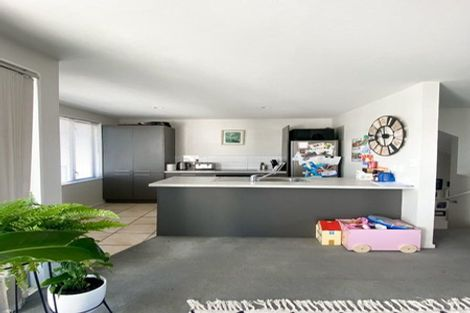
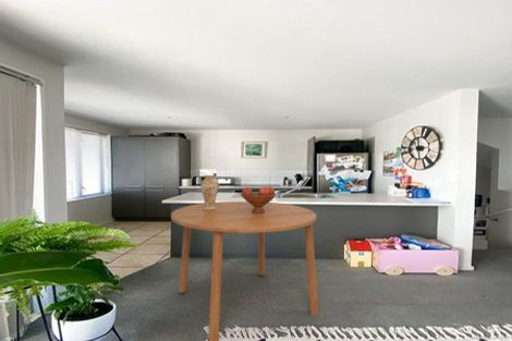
+ fruit bowl (258, 198)
+ dining table (258, 256)
+ vase (209, 192)
